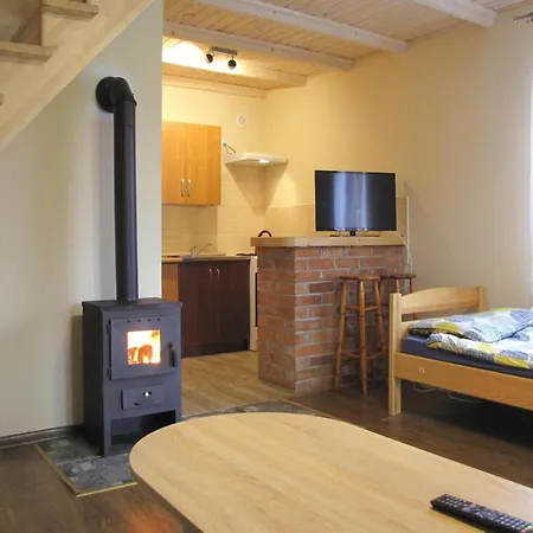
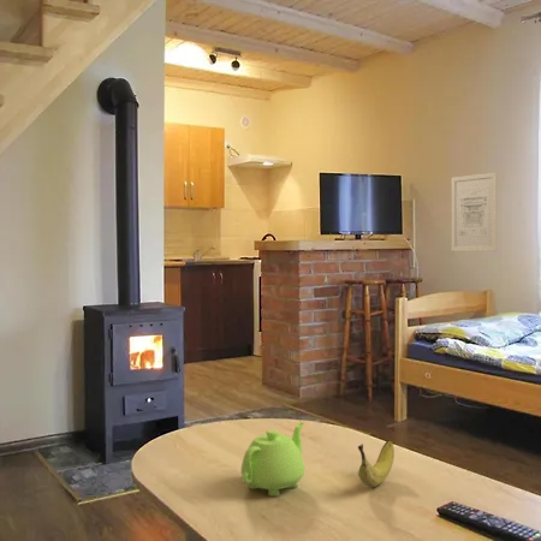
+ teapot (275, 457)
+ fruit (377, 458)
+ wall art (472, 213)
